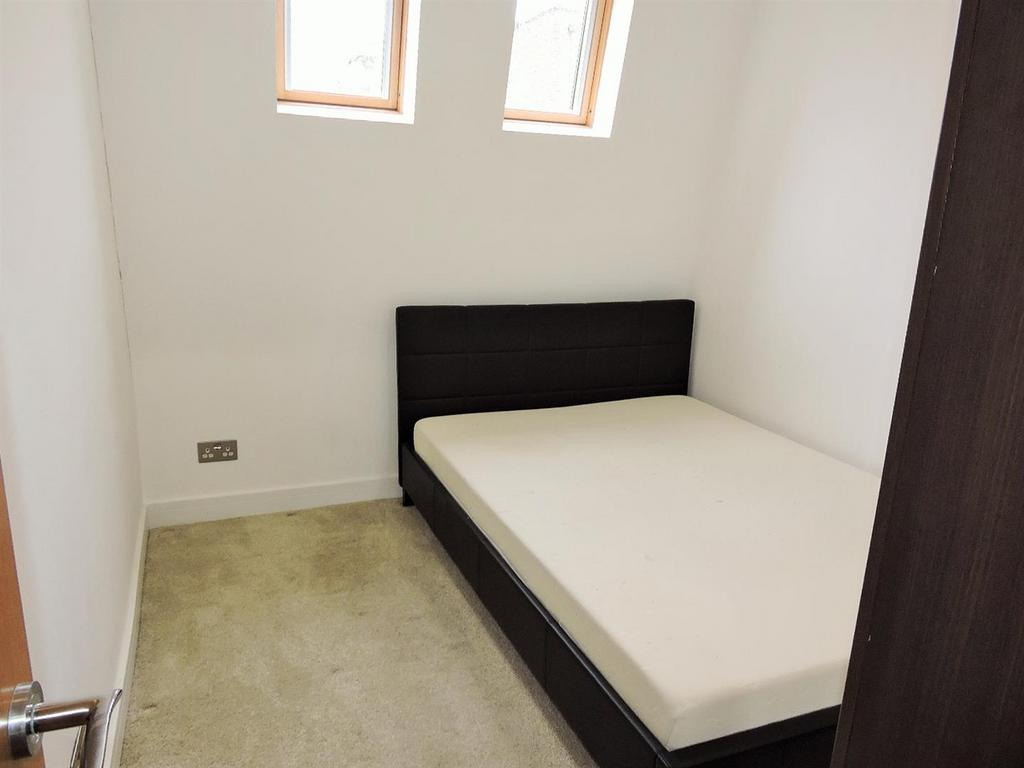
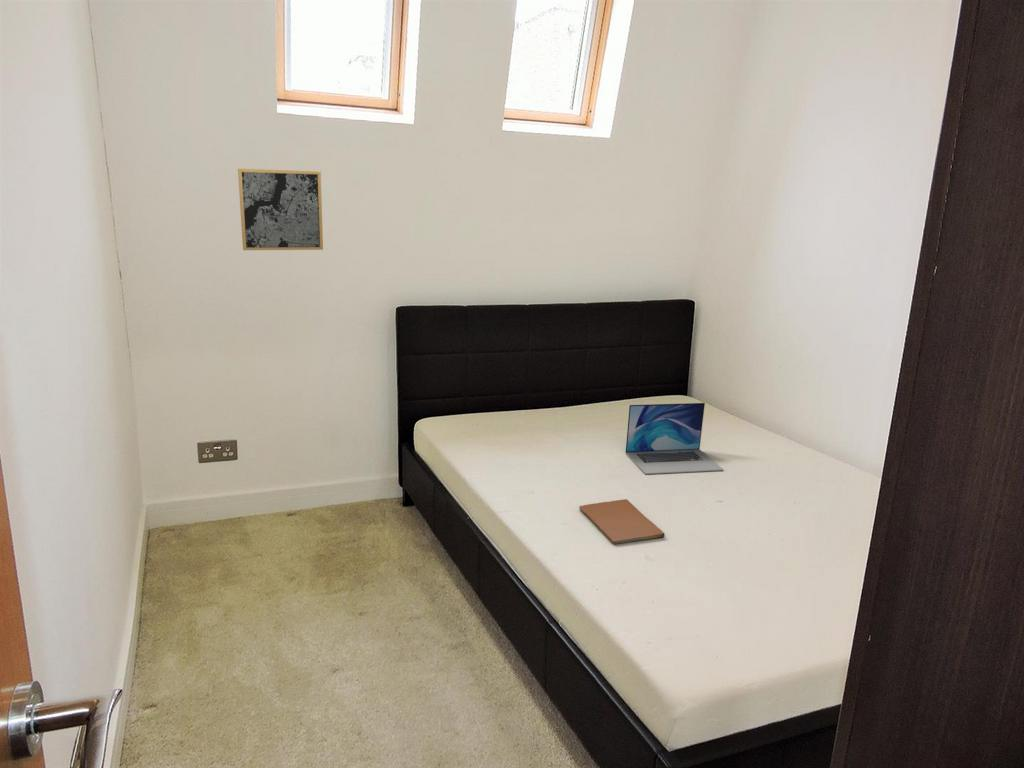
+ book (620, 520)
+ wall art (281, 210)
+ laptop (675, 437)
